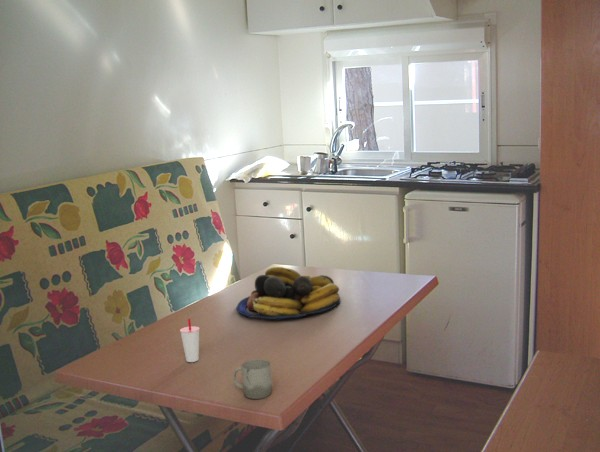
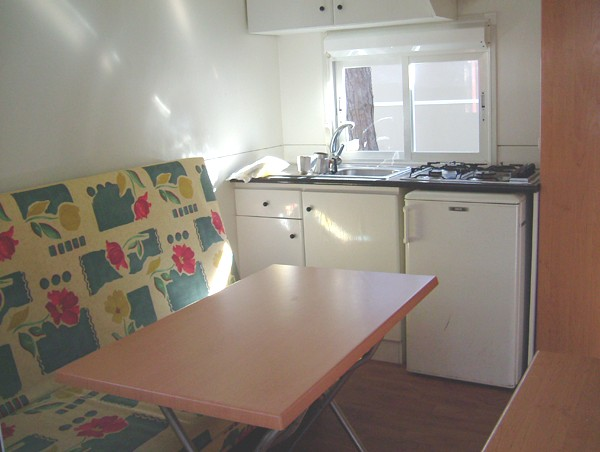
- cup (190, 339)
- cup (251, 378)
- fruit bowl (287, 286)
